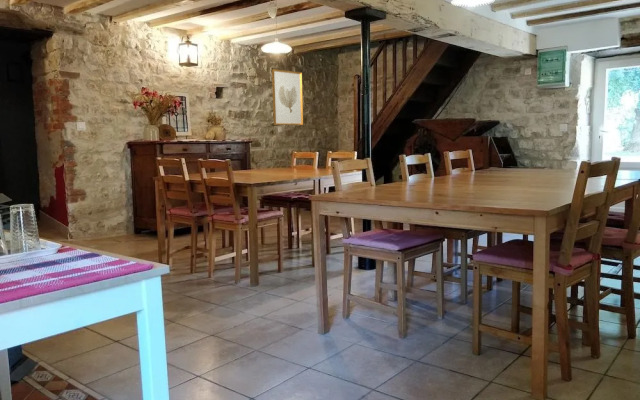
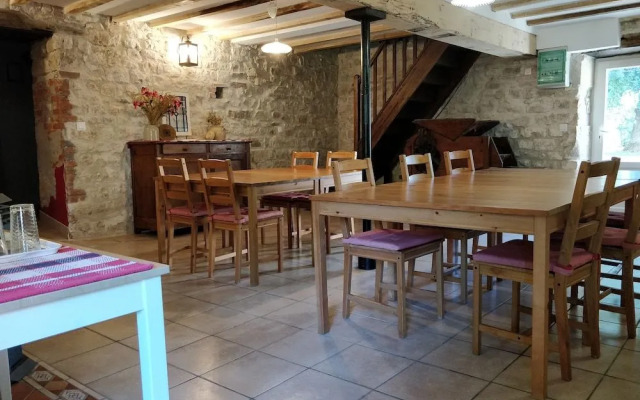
- wall art (288, 98)
